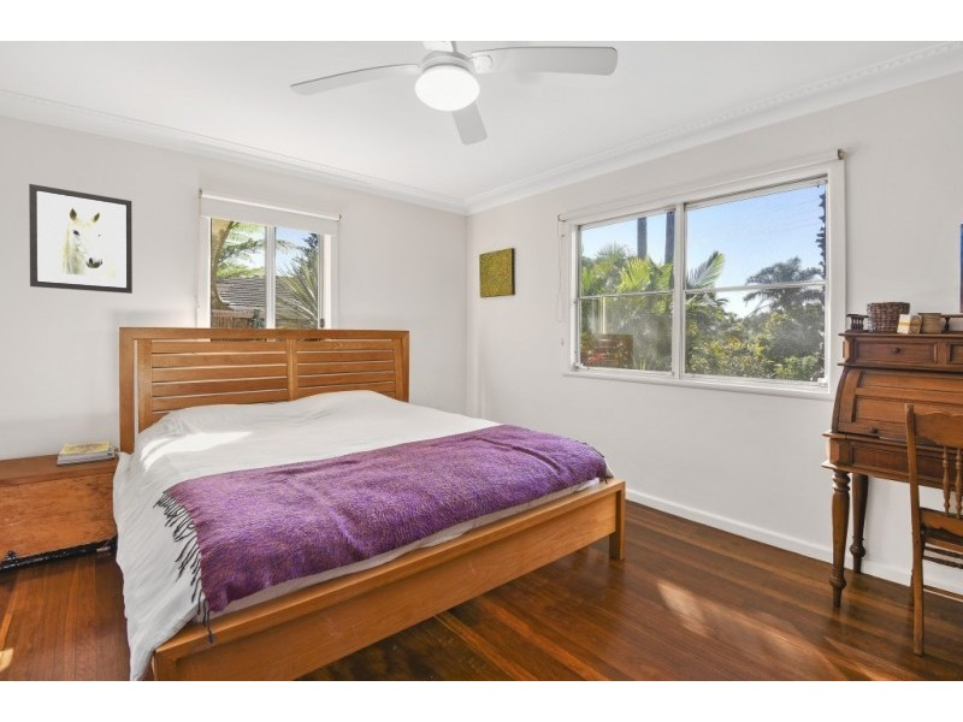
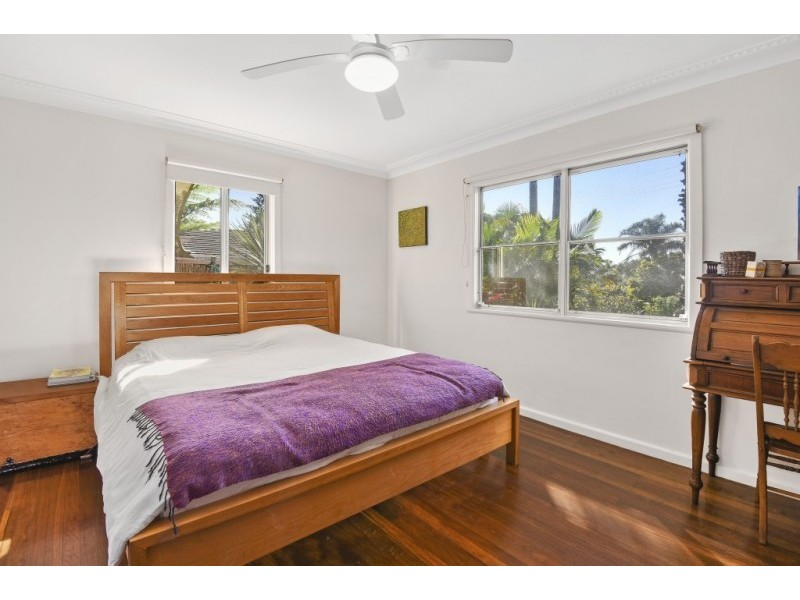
- wall art (83, 241)
